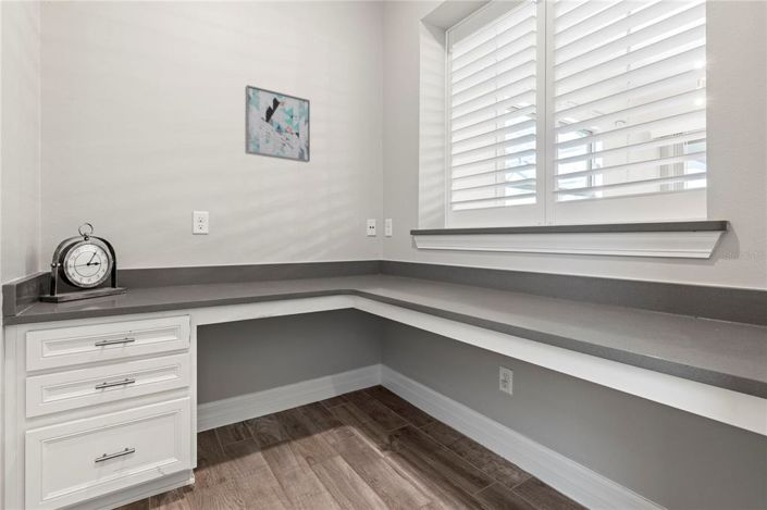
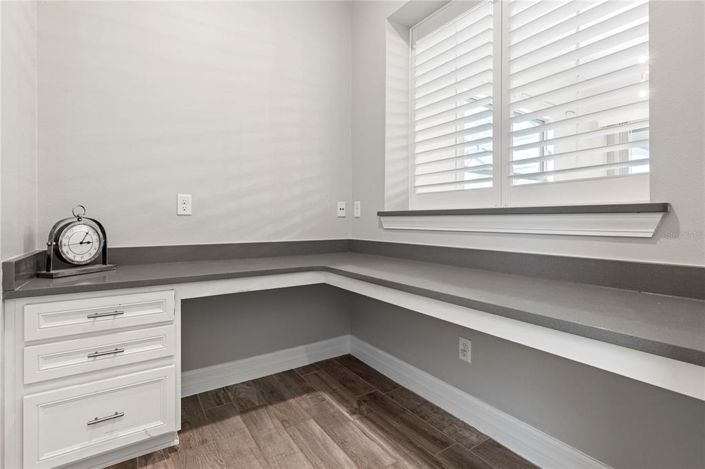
- wall art (279, 125)
